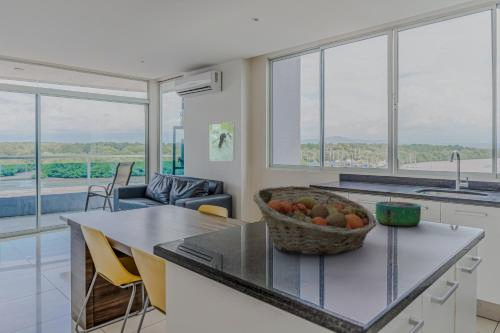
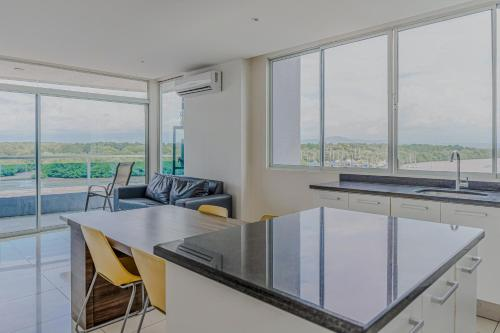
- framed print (221, 142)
- decorative bowl (397, 213)
- fruit basket (314, 216)
